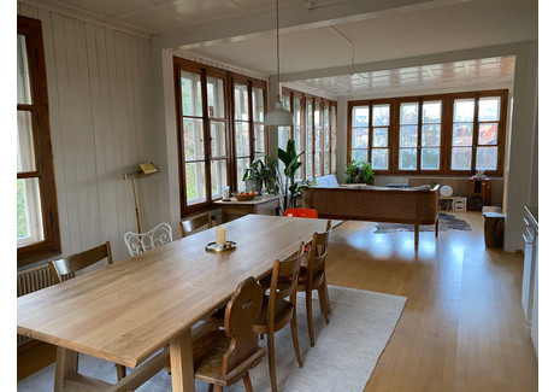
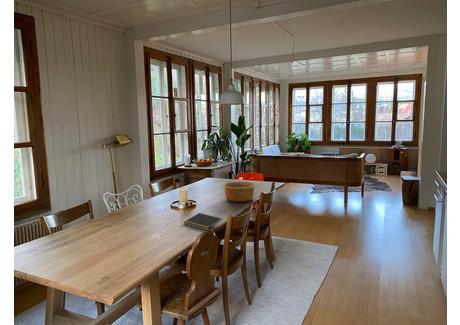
+ notepad (202, 221)
+ bowl (239, 191)
